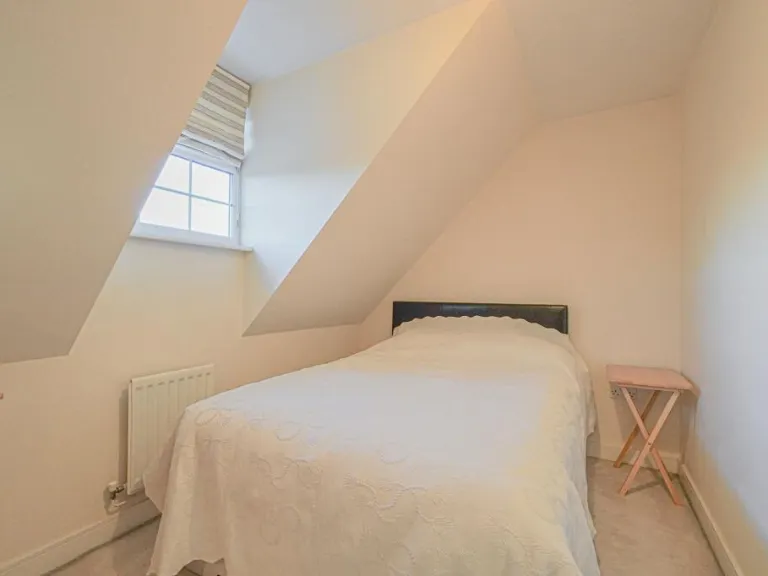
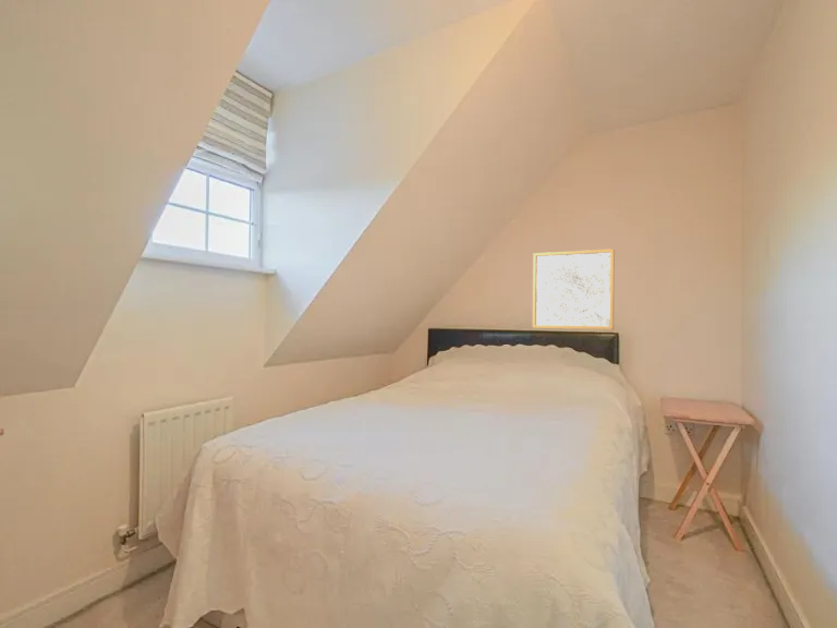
+ wall art (571, 290)
